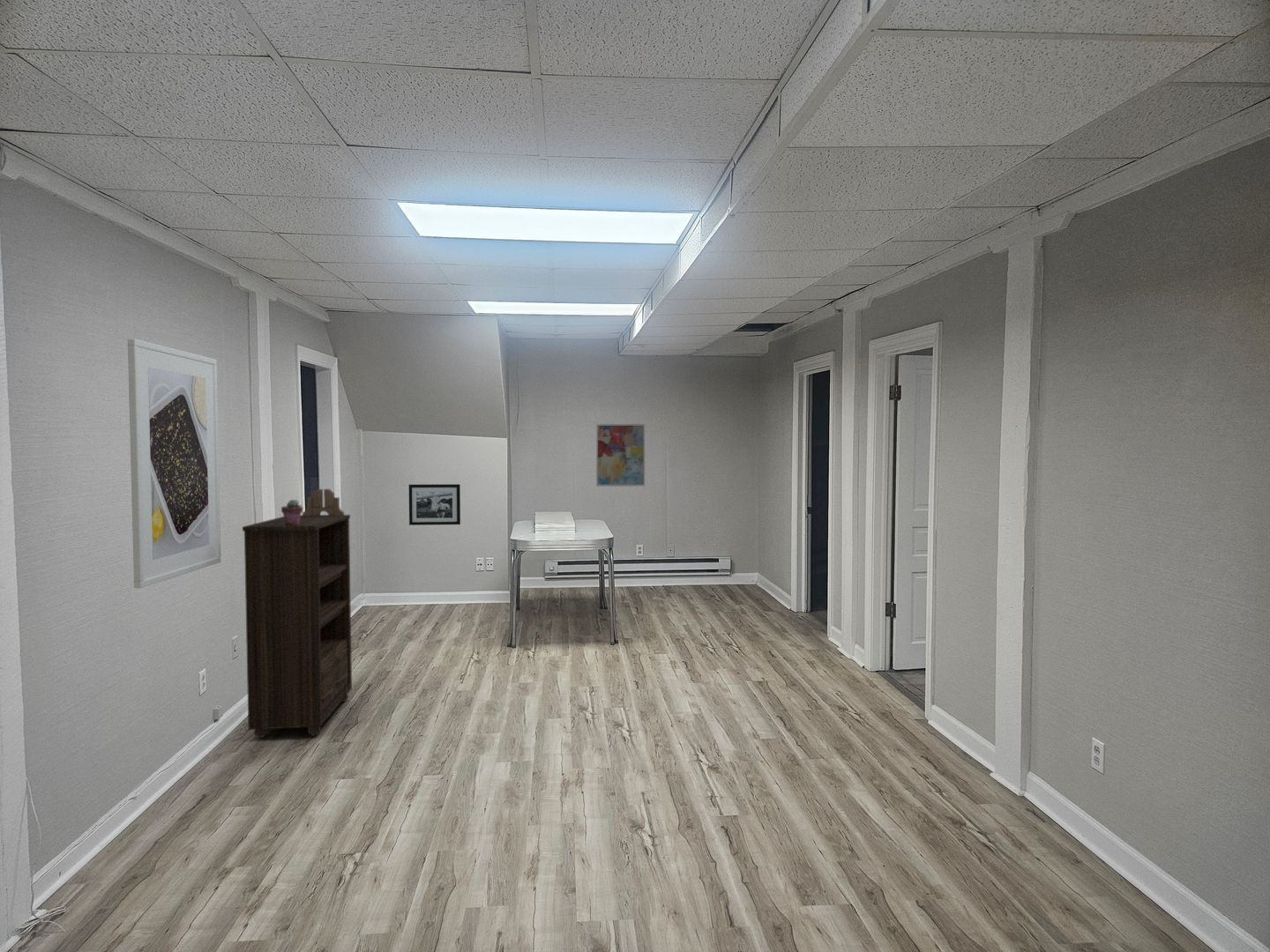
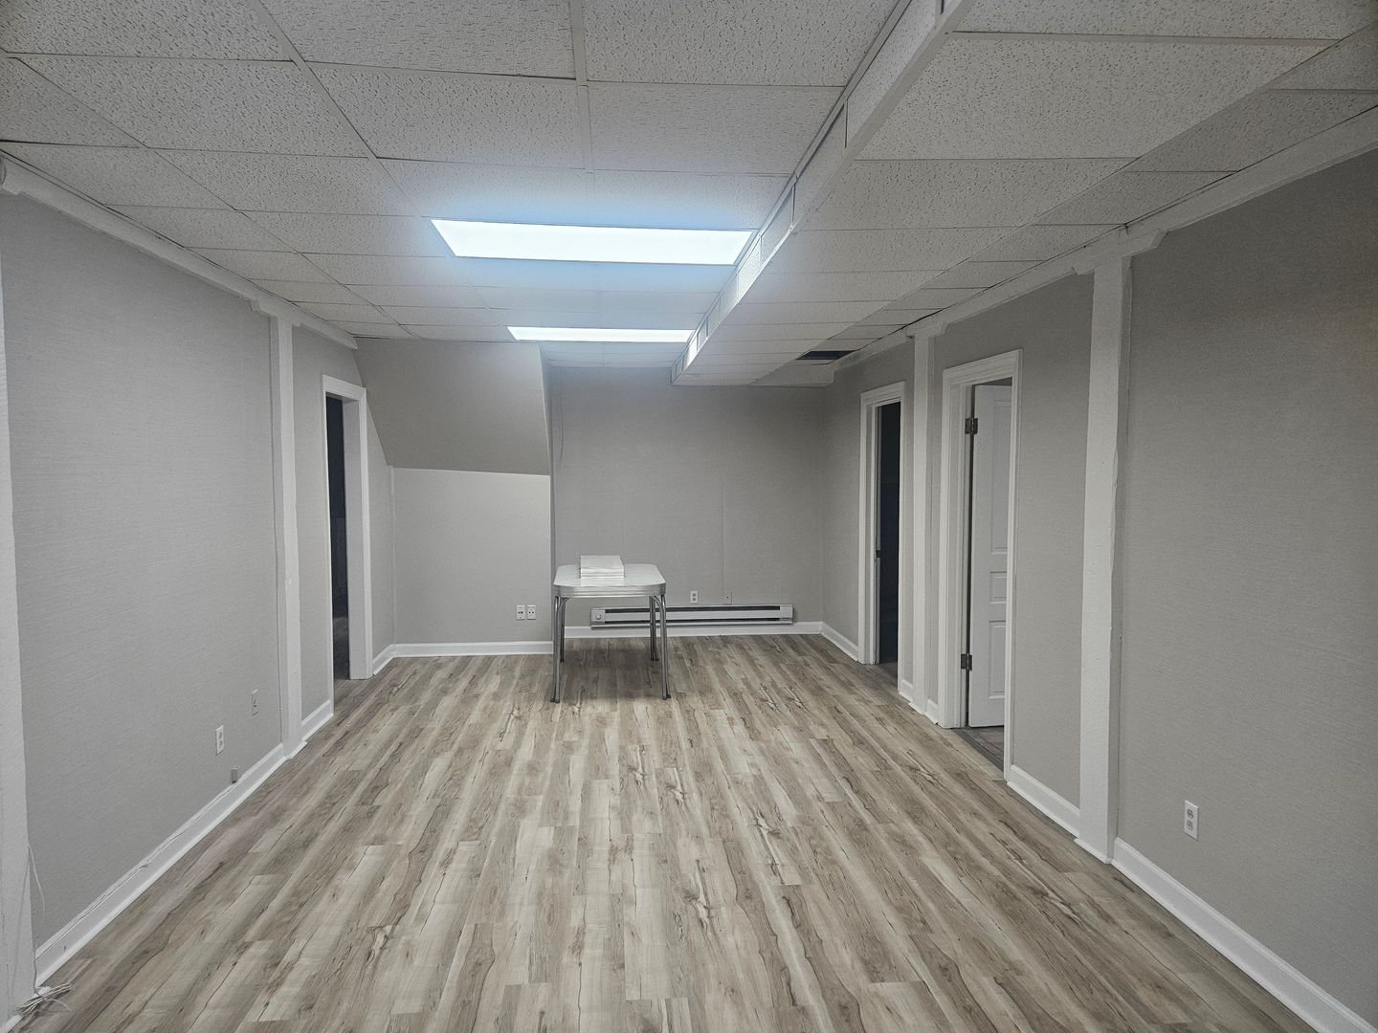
- picture frame (434, 504)
- bookend (322, 502)
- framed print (179, 462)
- potted succulent (292, 511)
- wall art (620, 455)
- bookshelf (303, 620)
